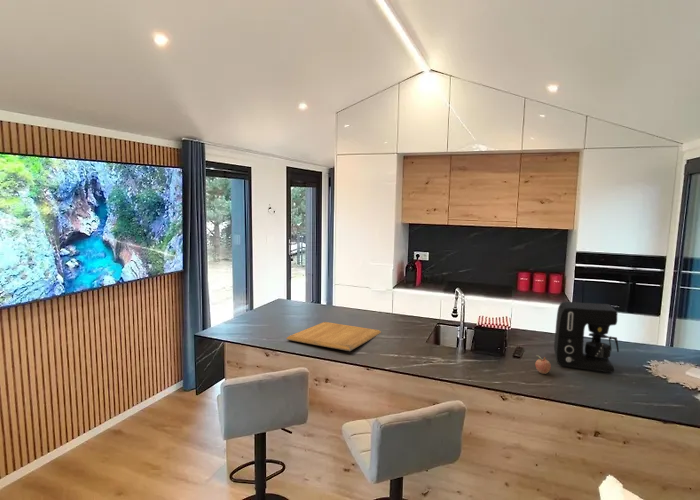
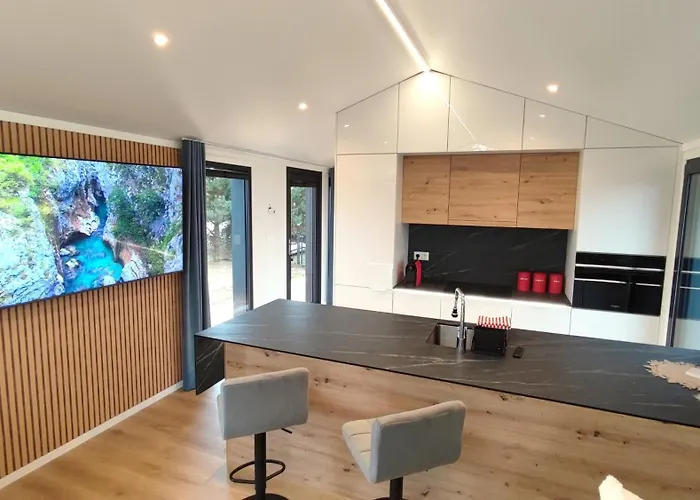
- fruit (542, 364)
- chopping board (335, 334)
- coffee maker (589, 335)
